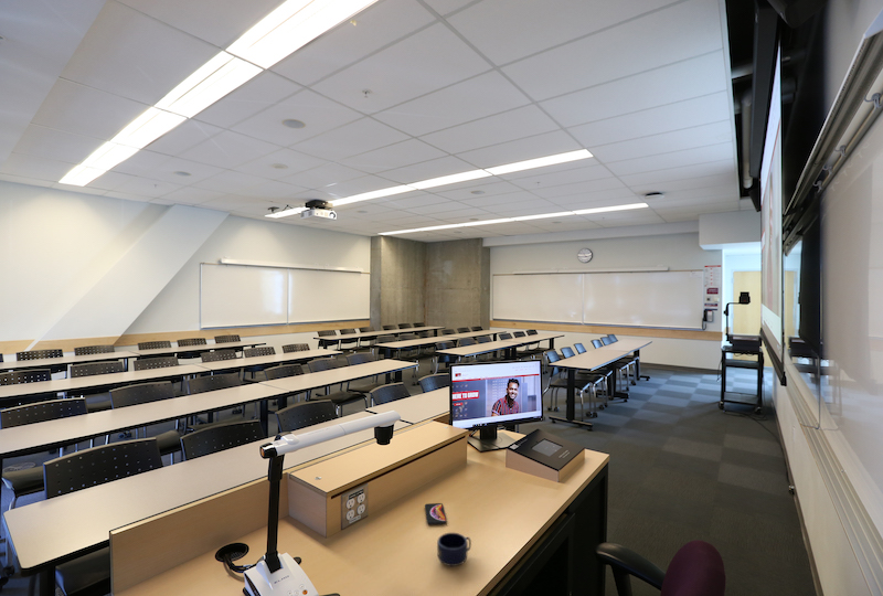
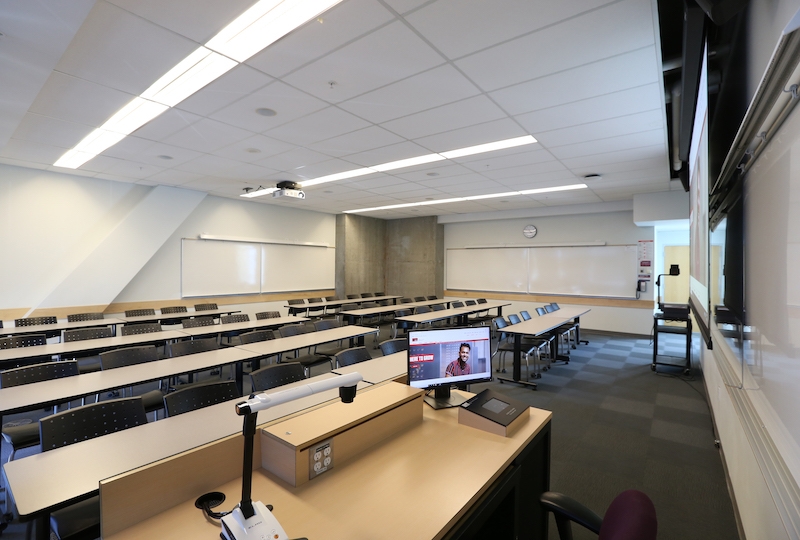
- mug (455, 550)
- smartphone (435, 513)
